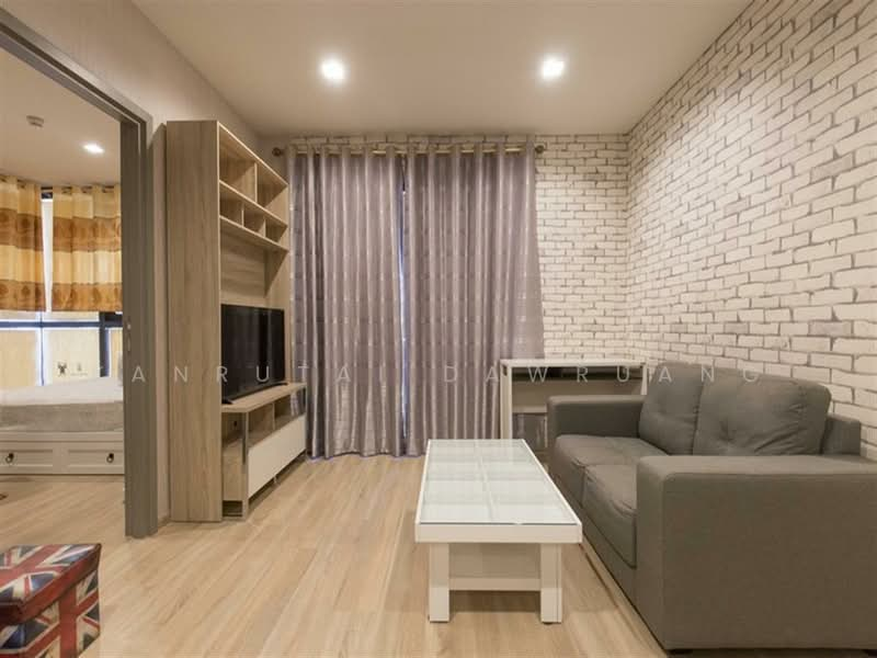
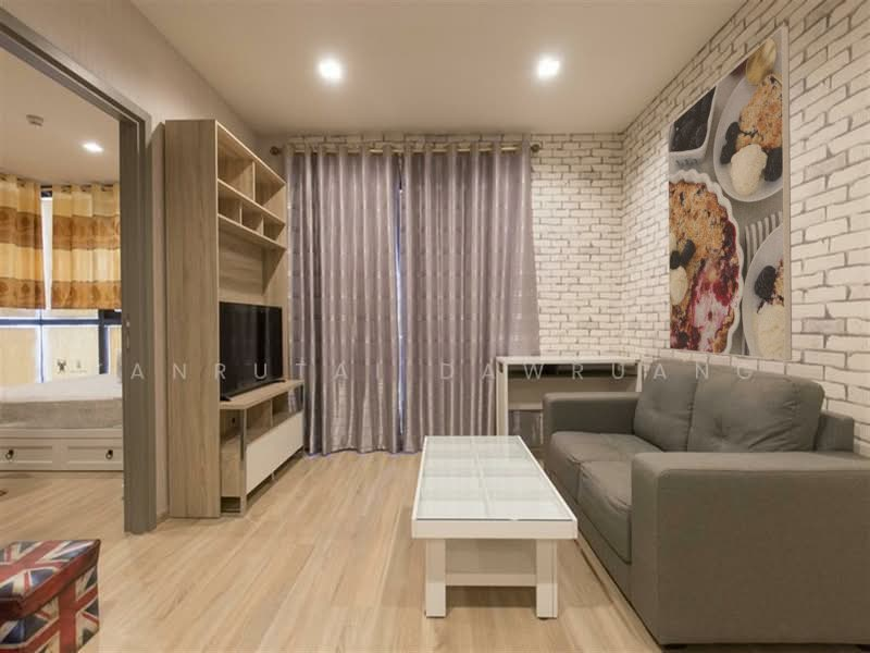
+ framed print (717, 220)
